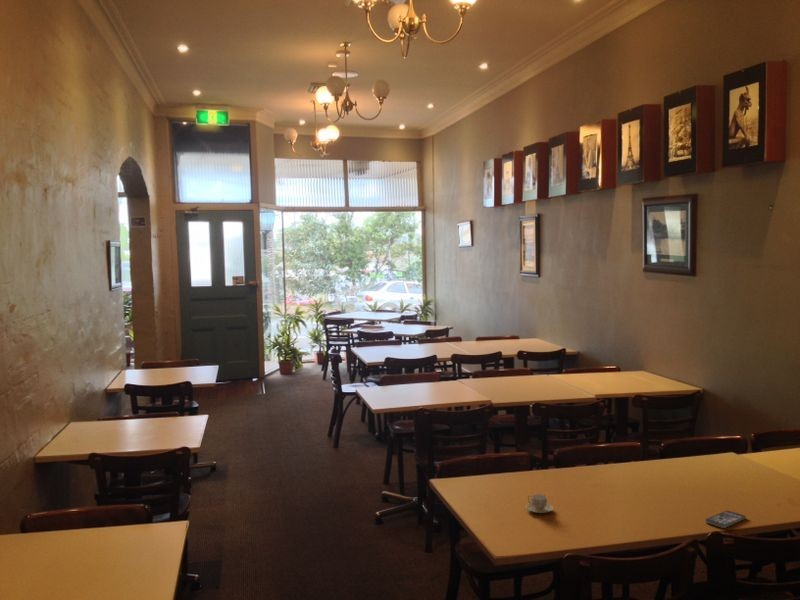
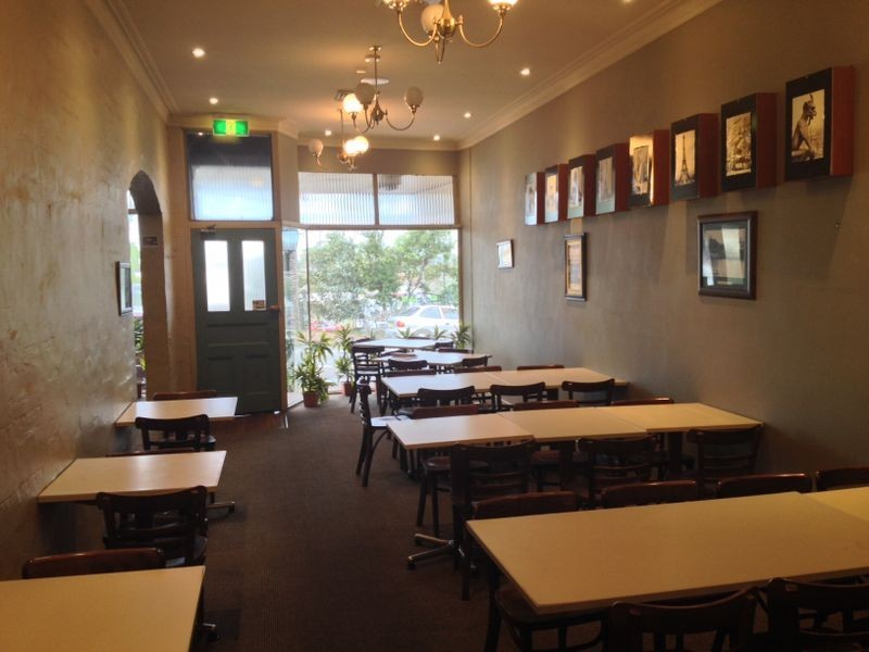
- smartphone (725, 518)
- teacup (539, 503)
